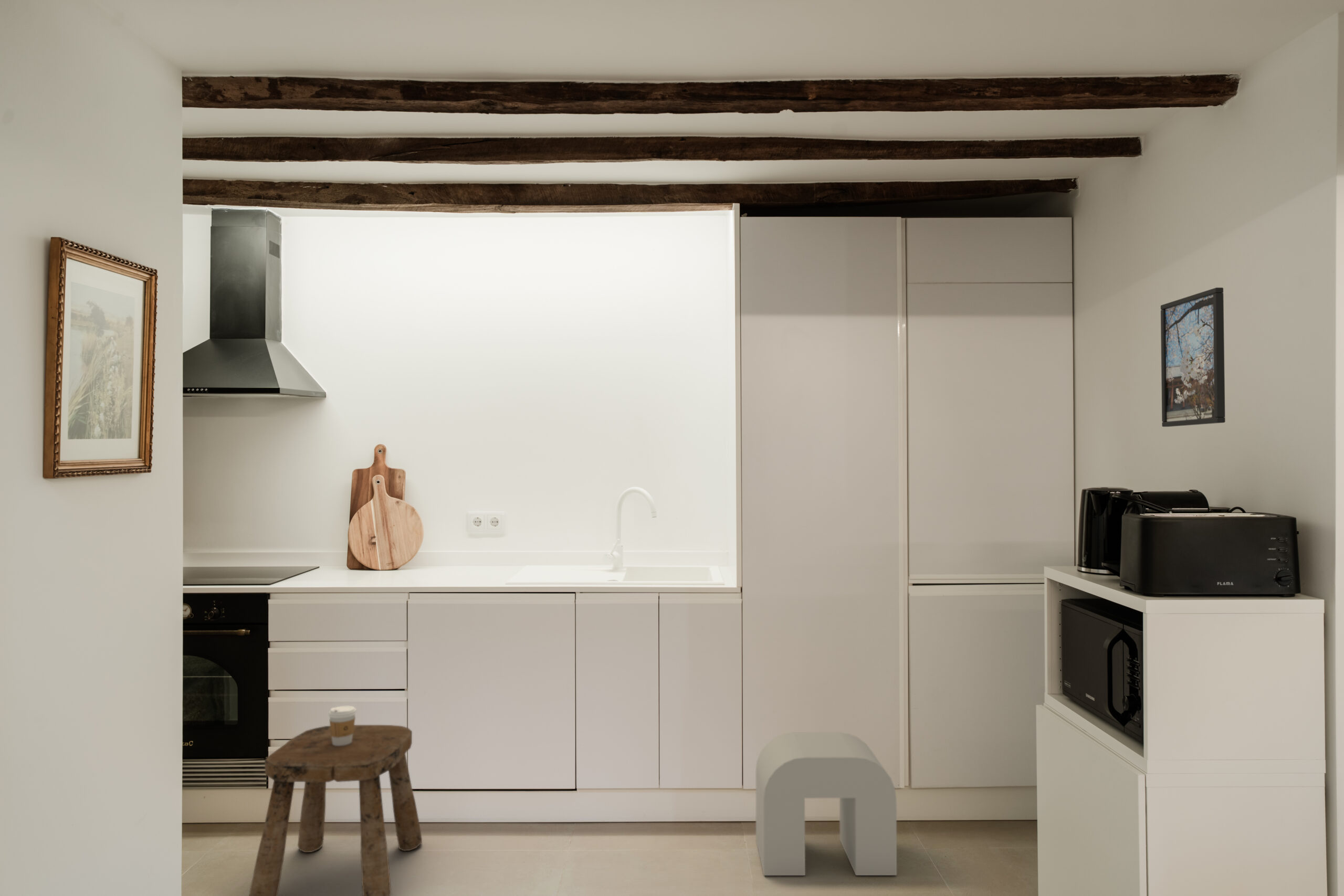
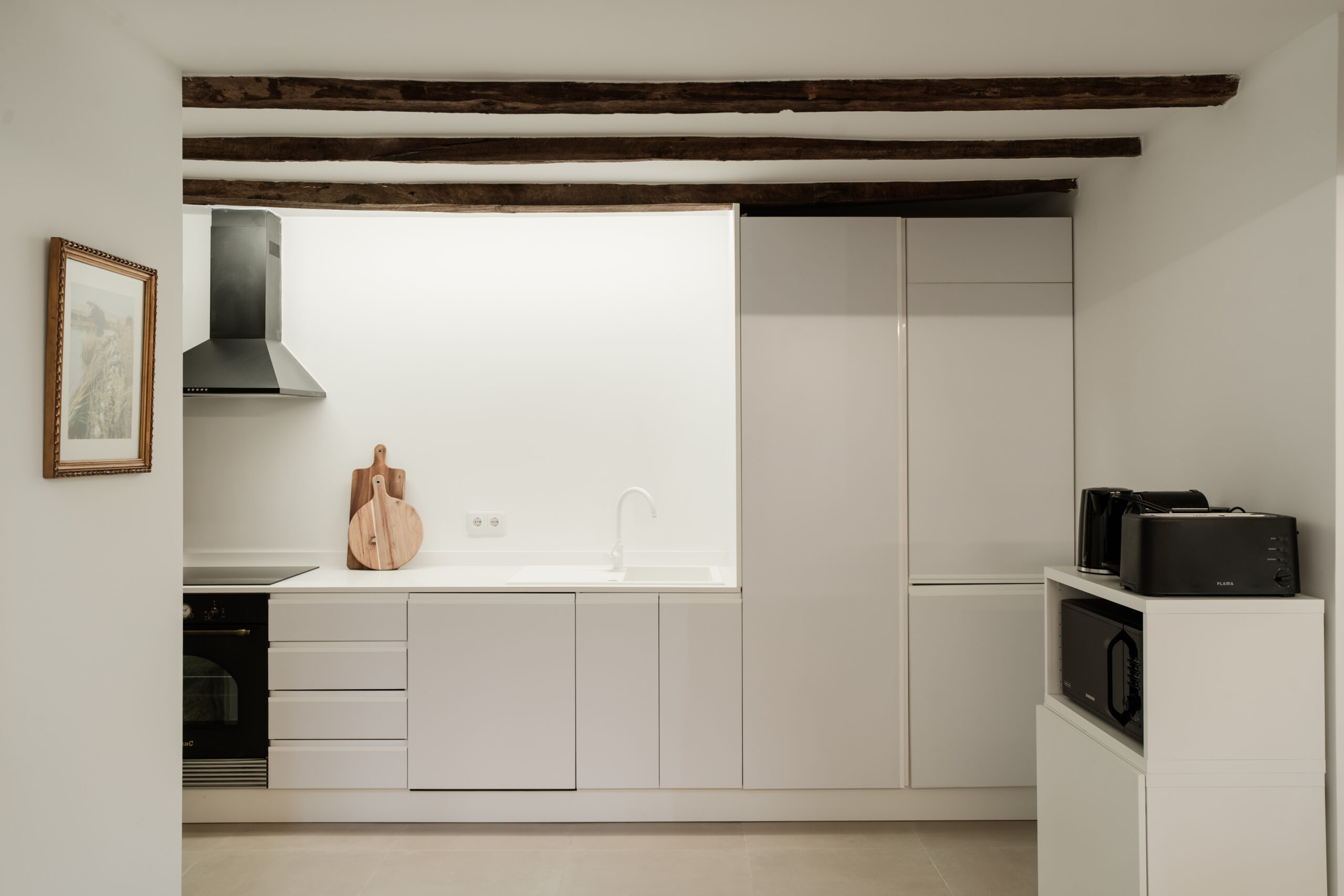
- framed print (1191, 361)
- stool (325, 808)
- coffee cup (342, 724)
- stool (823, 797)
